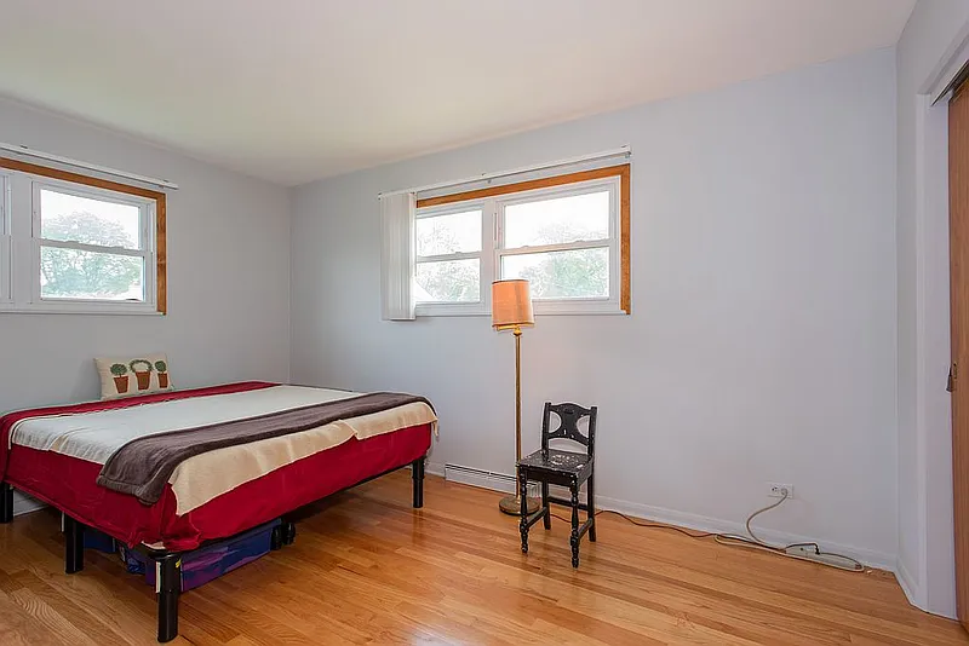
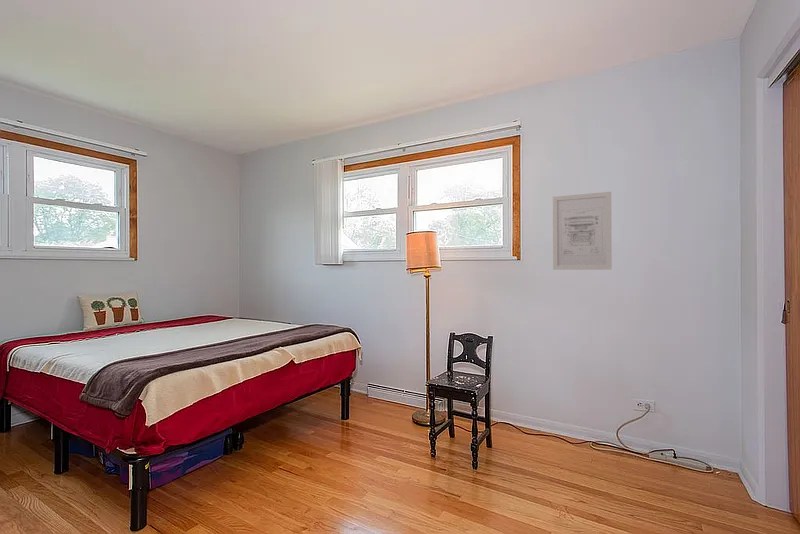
+ wall art (581, 232)
